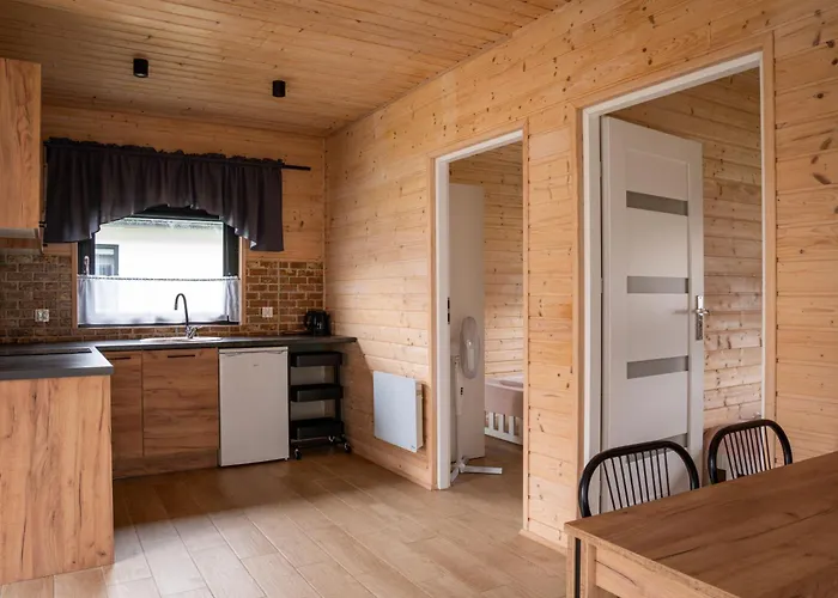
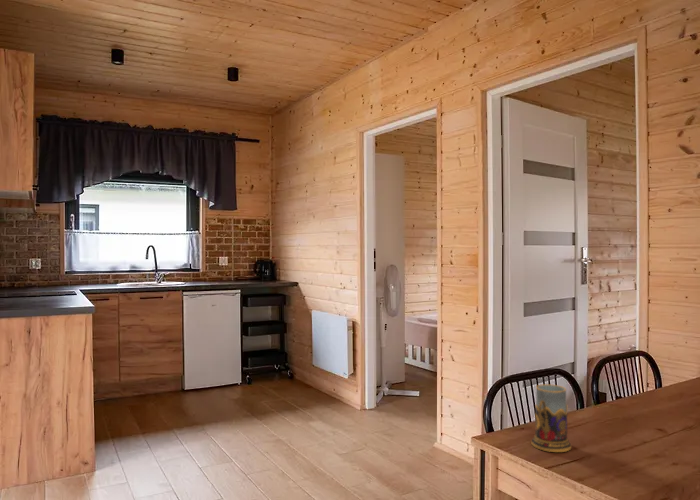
+ mug (549, 417)
